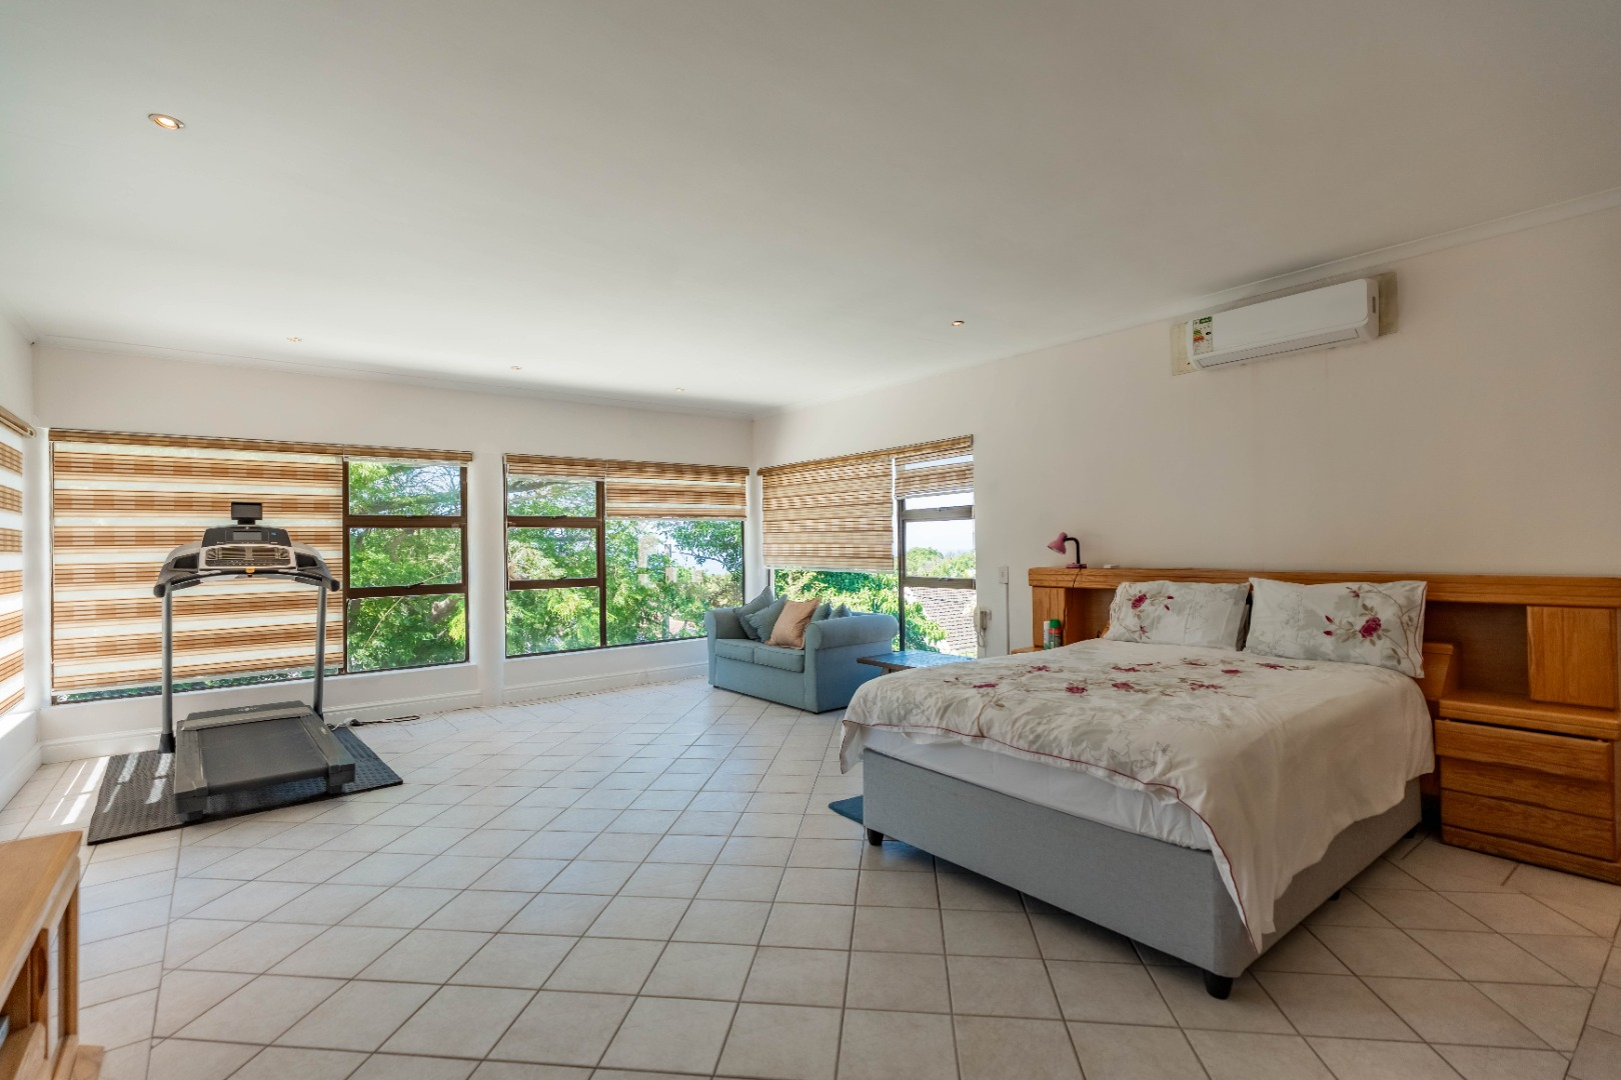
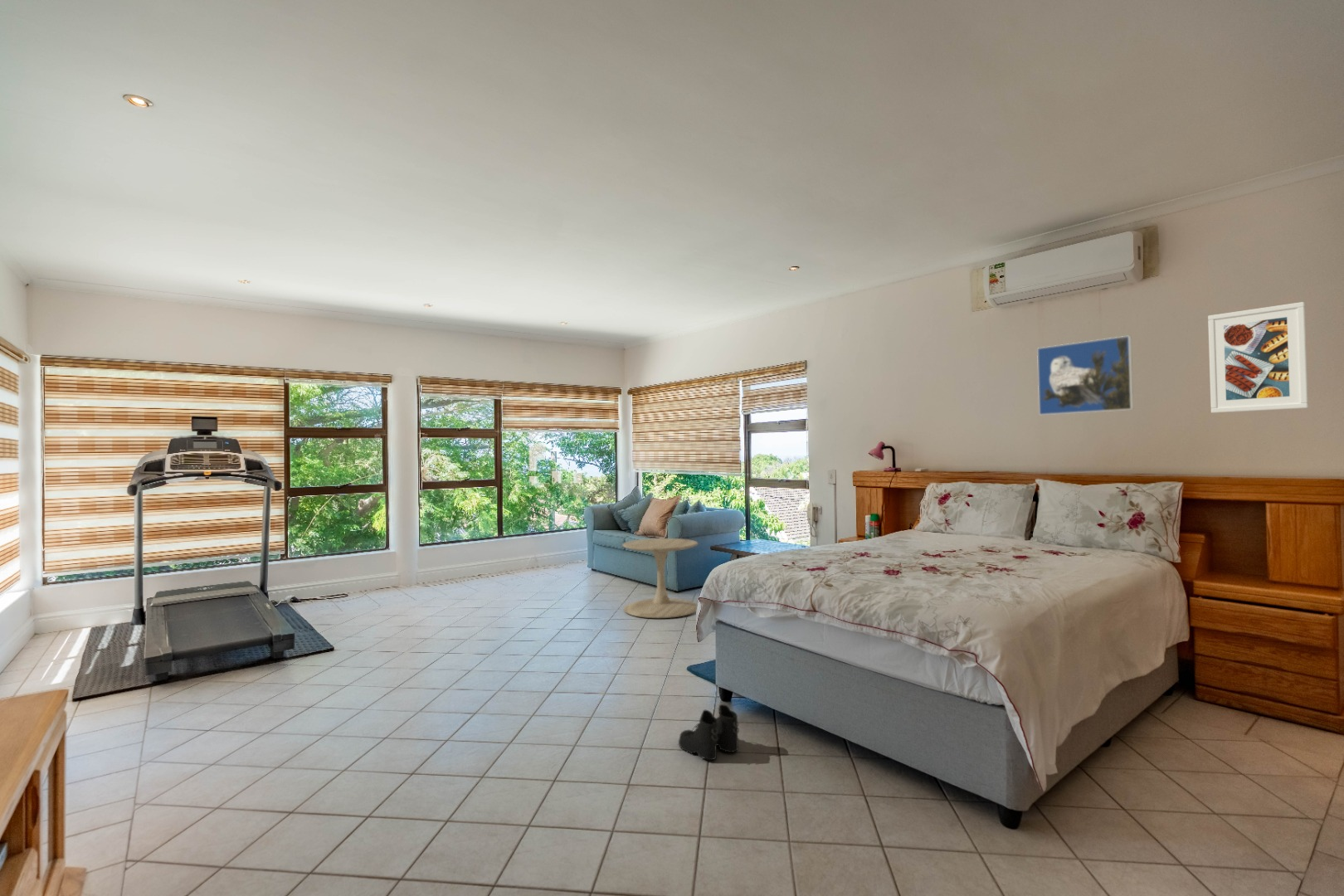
+ side table (660, 576)
+ boots (708, 726)
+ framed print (1255, 359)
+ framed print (1083, 377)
